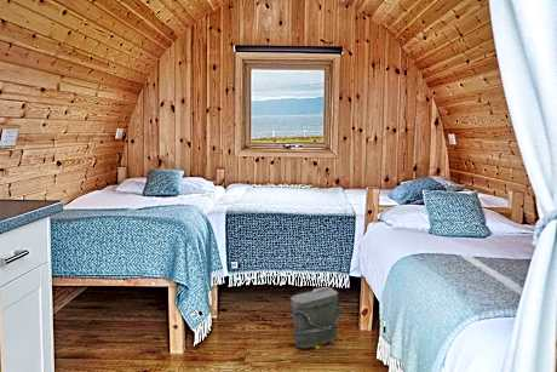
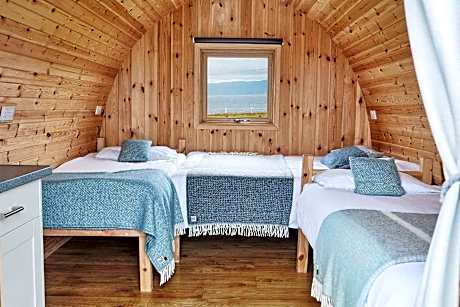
- bag (316, 319)
